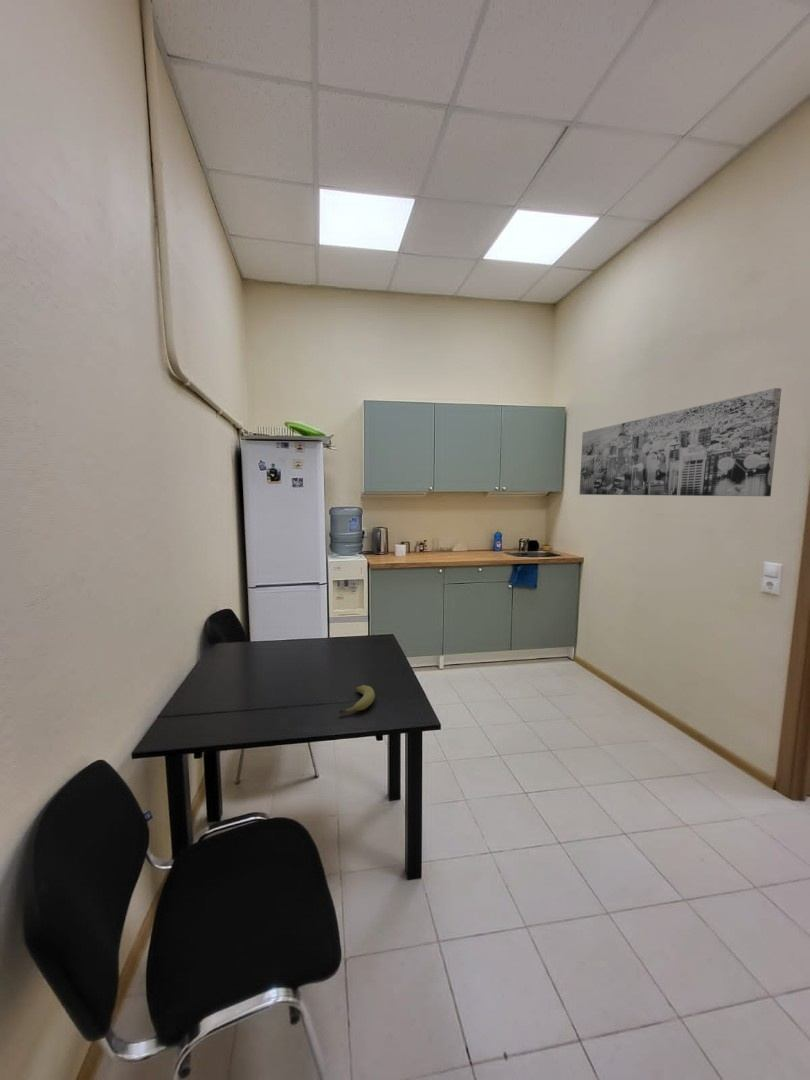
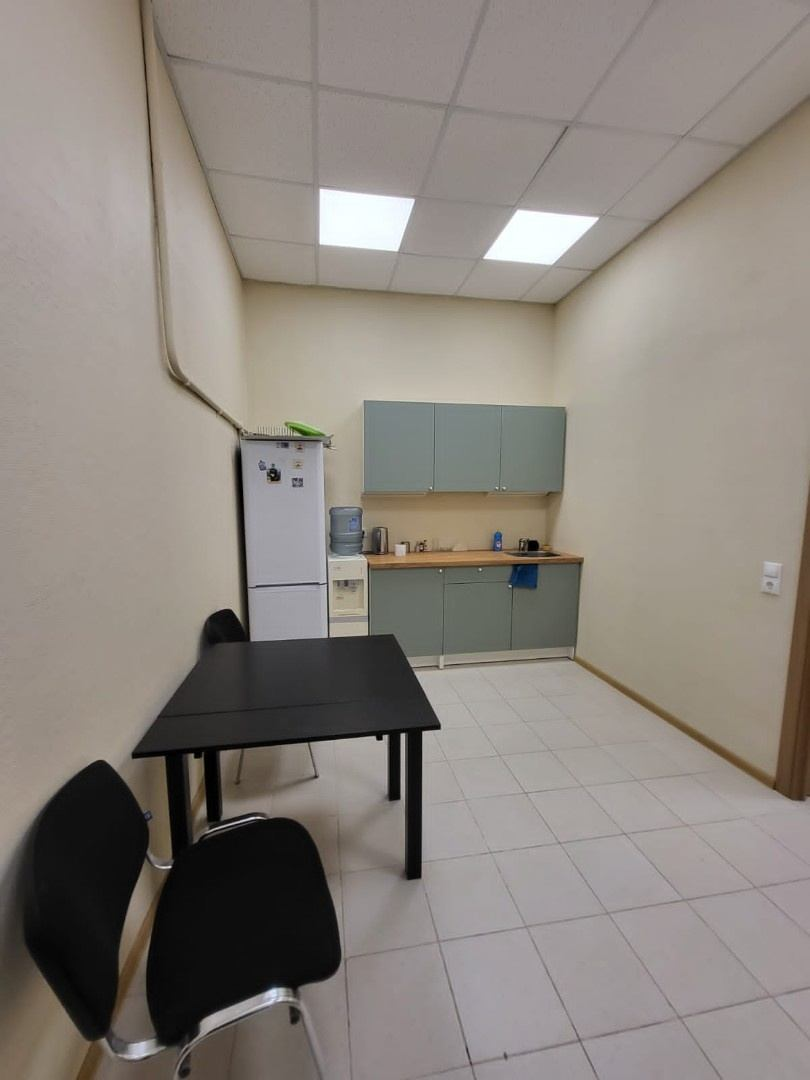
- wall art (652, 456)
- fruit (361, 698)
